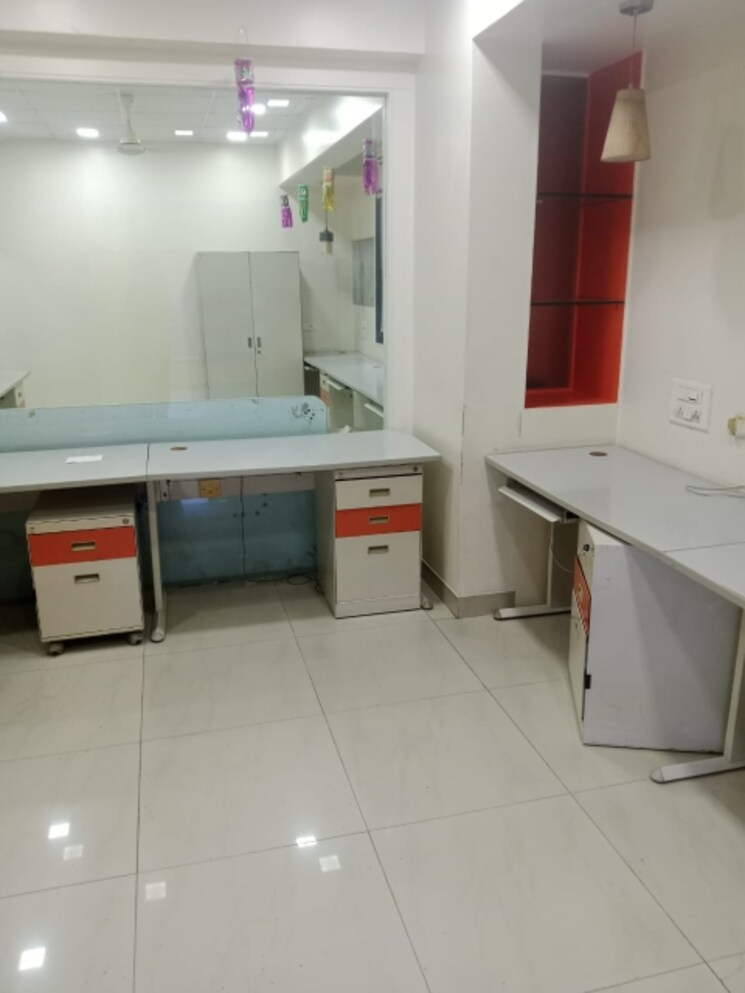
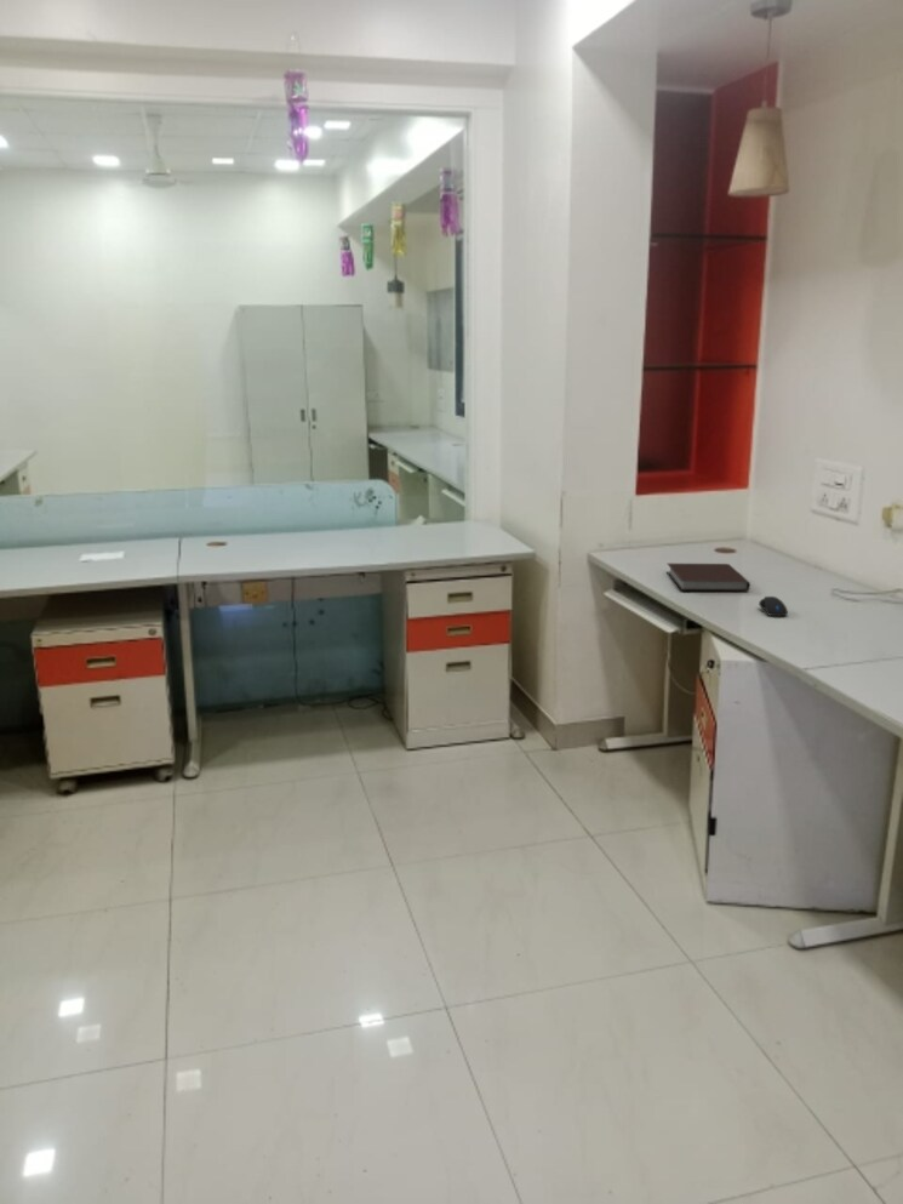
+ computer mouse (773, 605)
+ notebook (705, 576)
